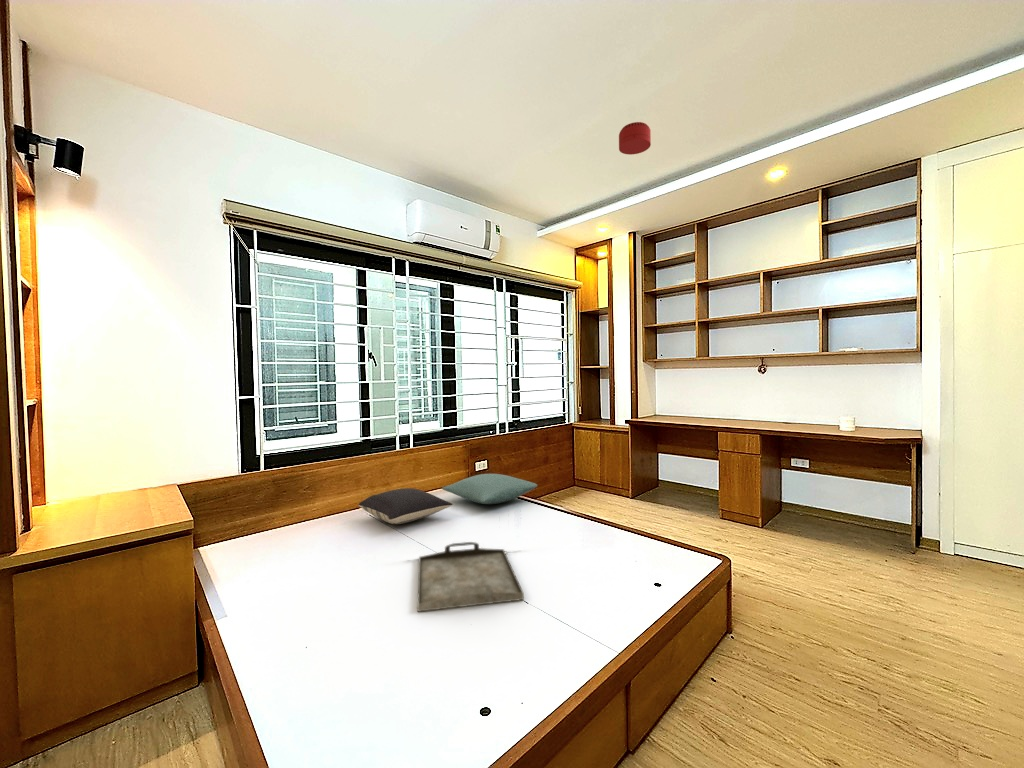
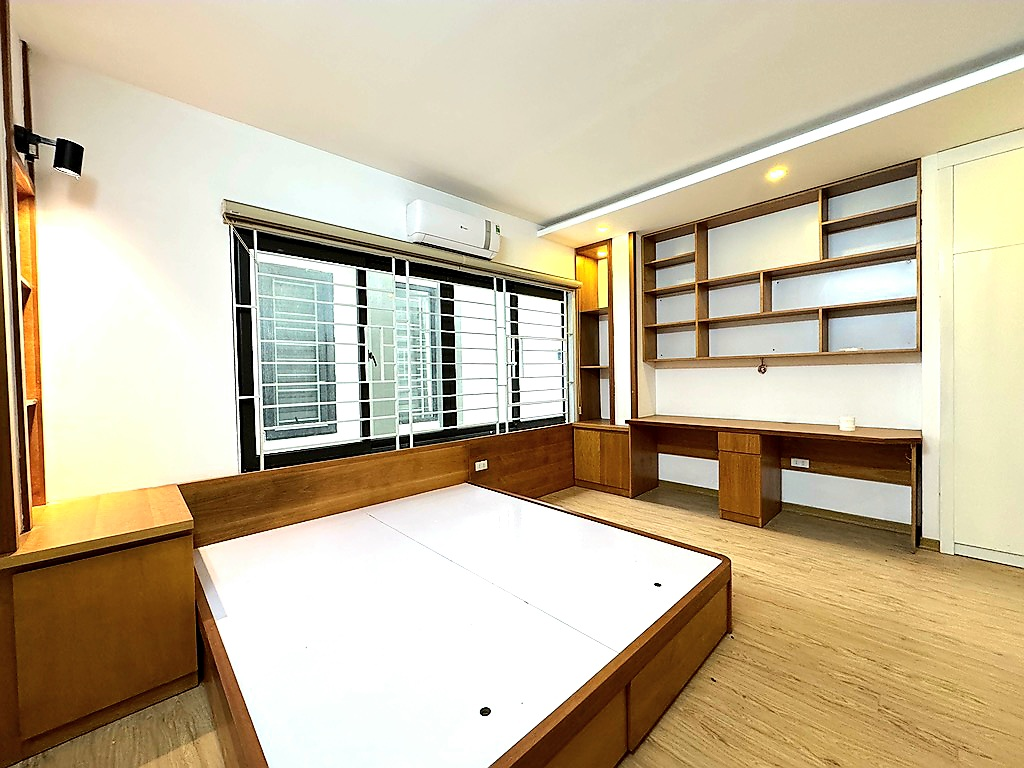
- pillow (489, 487)
- serving tray (466, 570)
- pillow (405, 504)
- smoke detector (634, 137)
